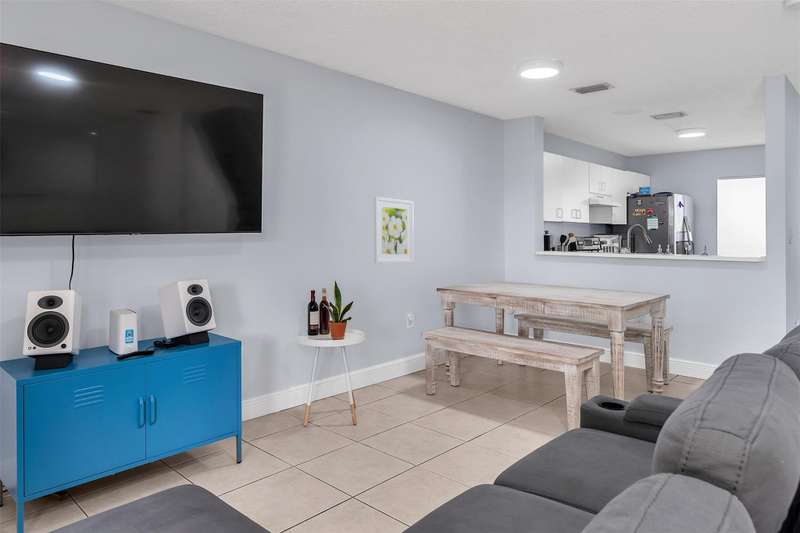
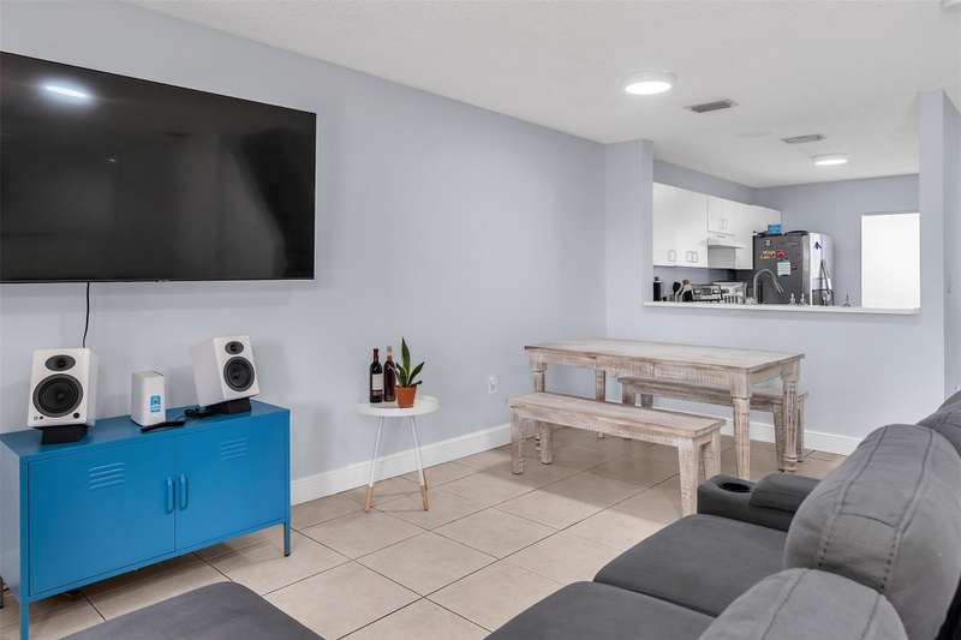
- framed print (394, 231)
